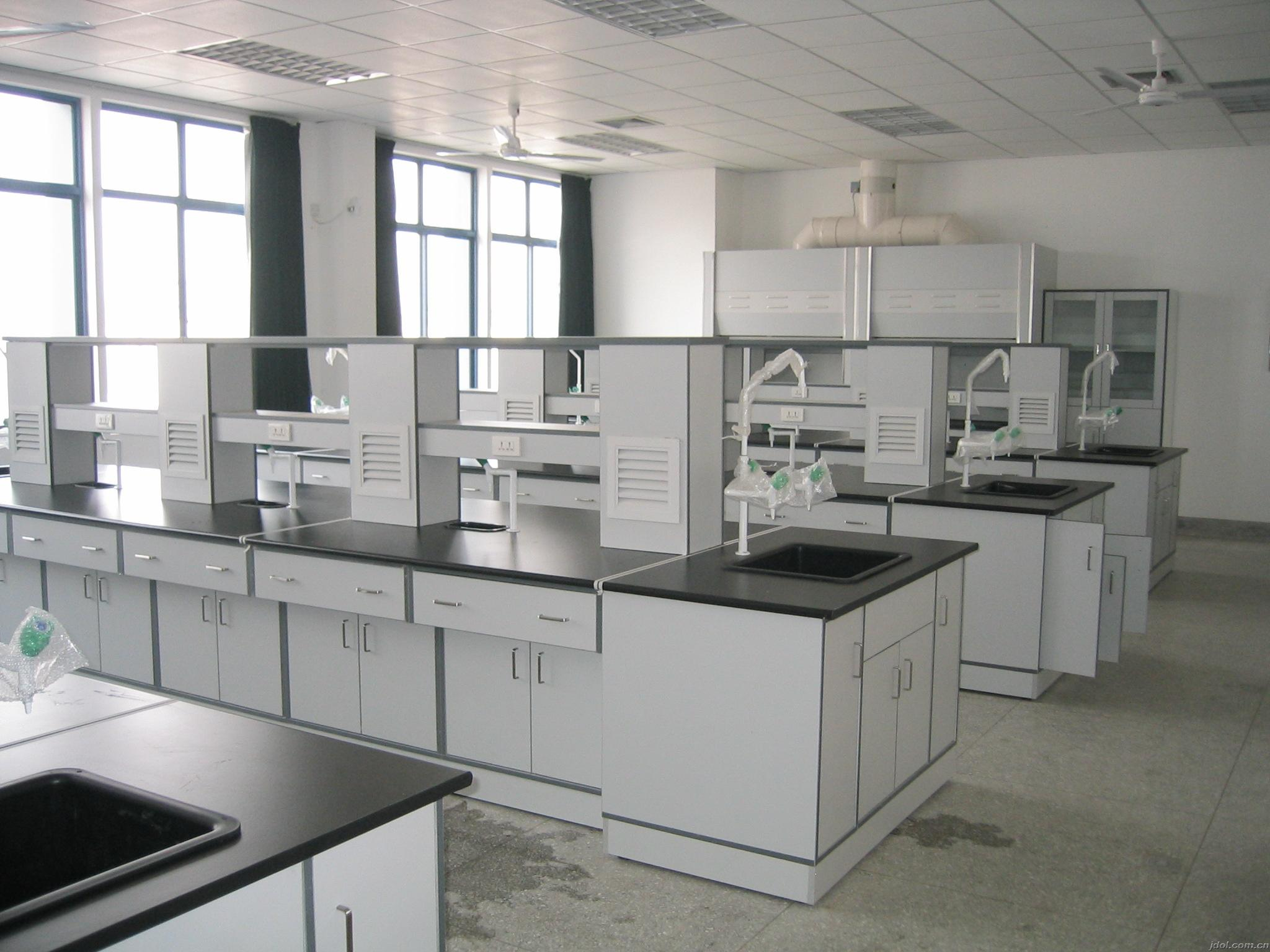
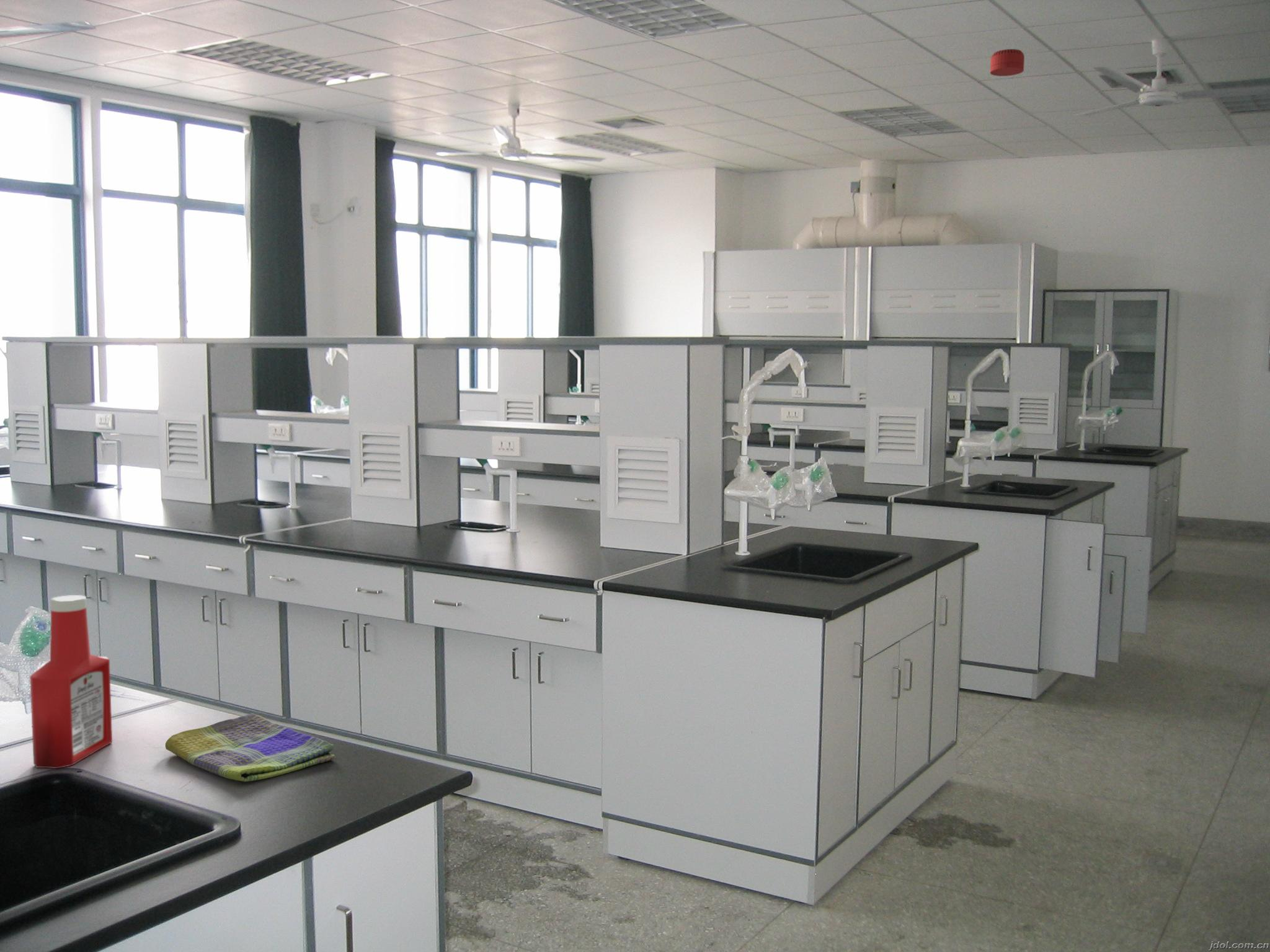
+ dish towel (249, 746)
+ soap bottle (71, 676)
+ smoke detector (1007, 62)
